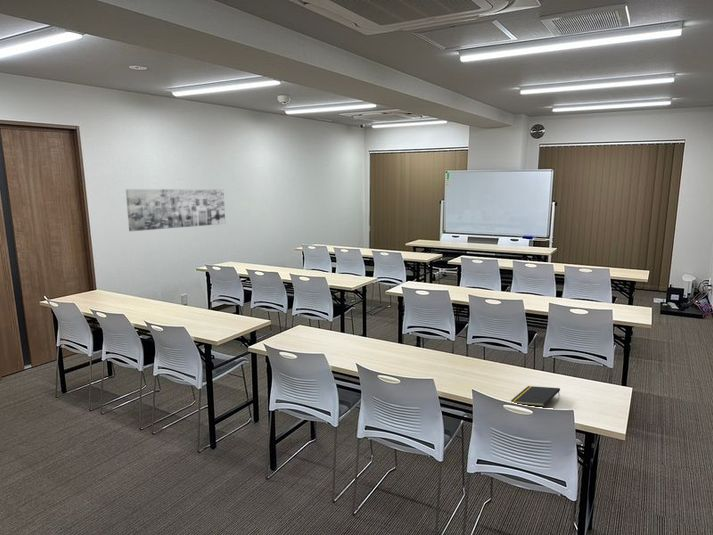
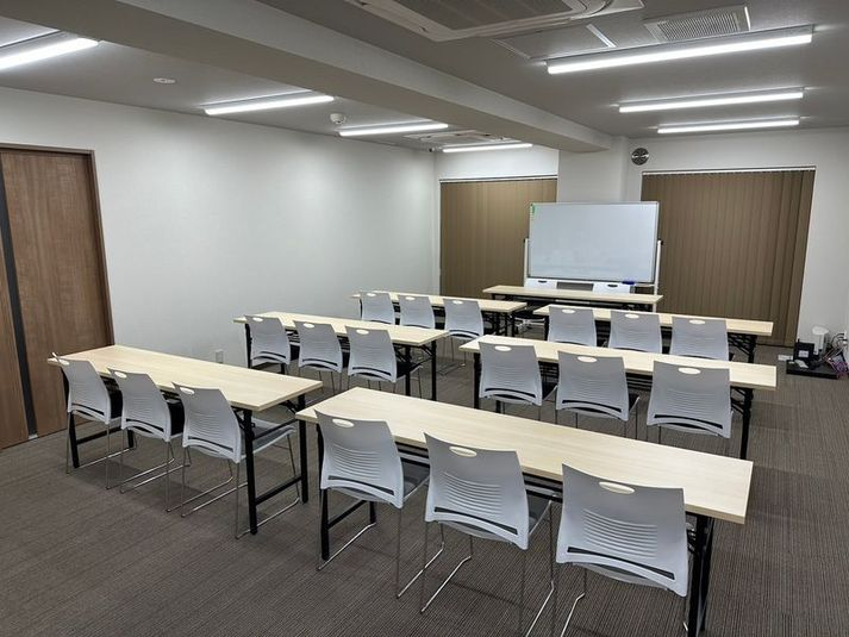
- wall art (180, 208)
- notepad (535, 395)
